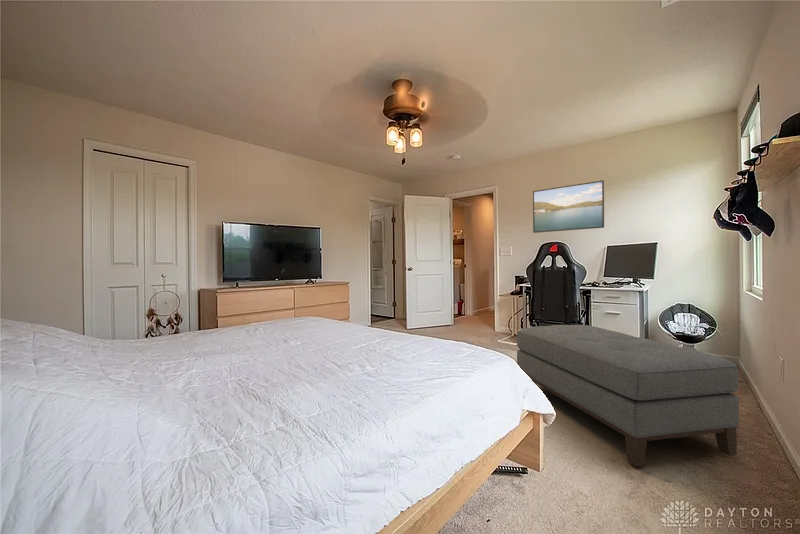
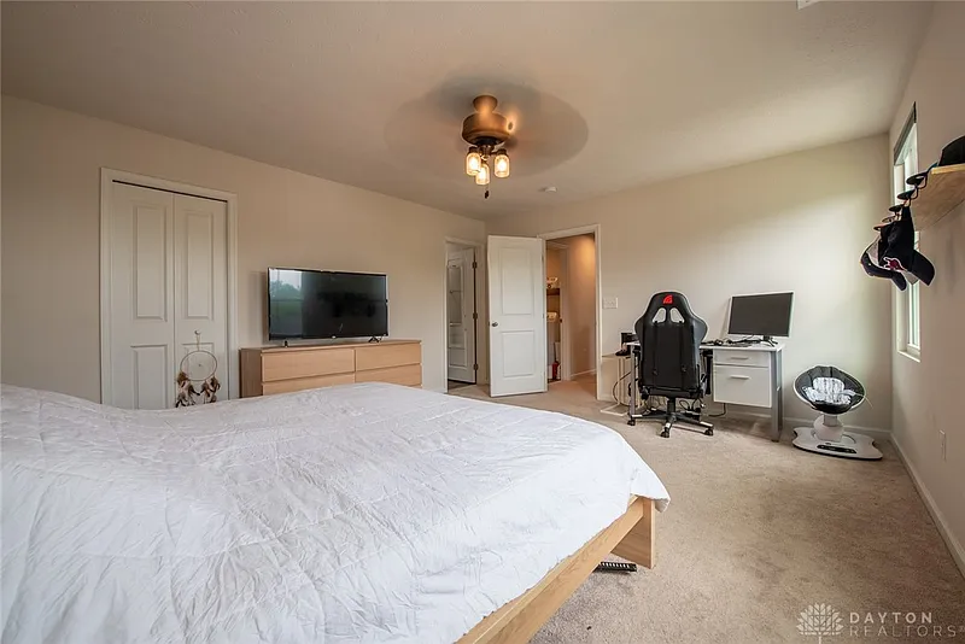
- ottoman (604, 374)
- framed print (566, 208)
